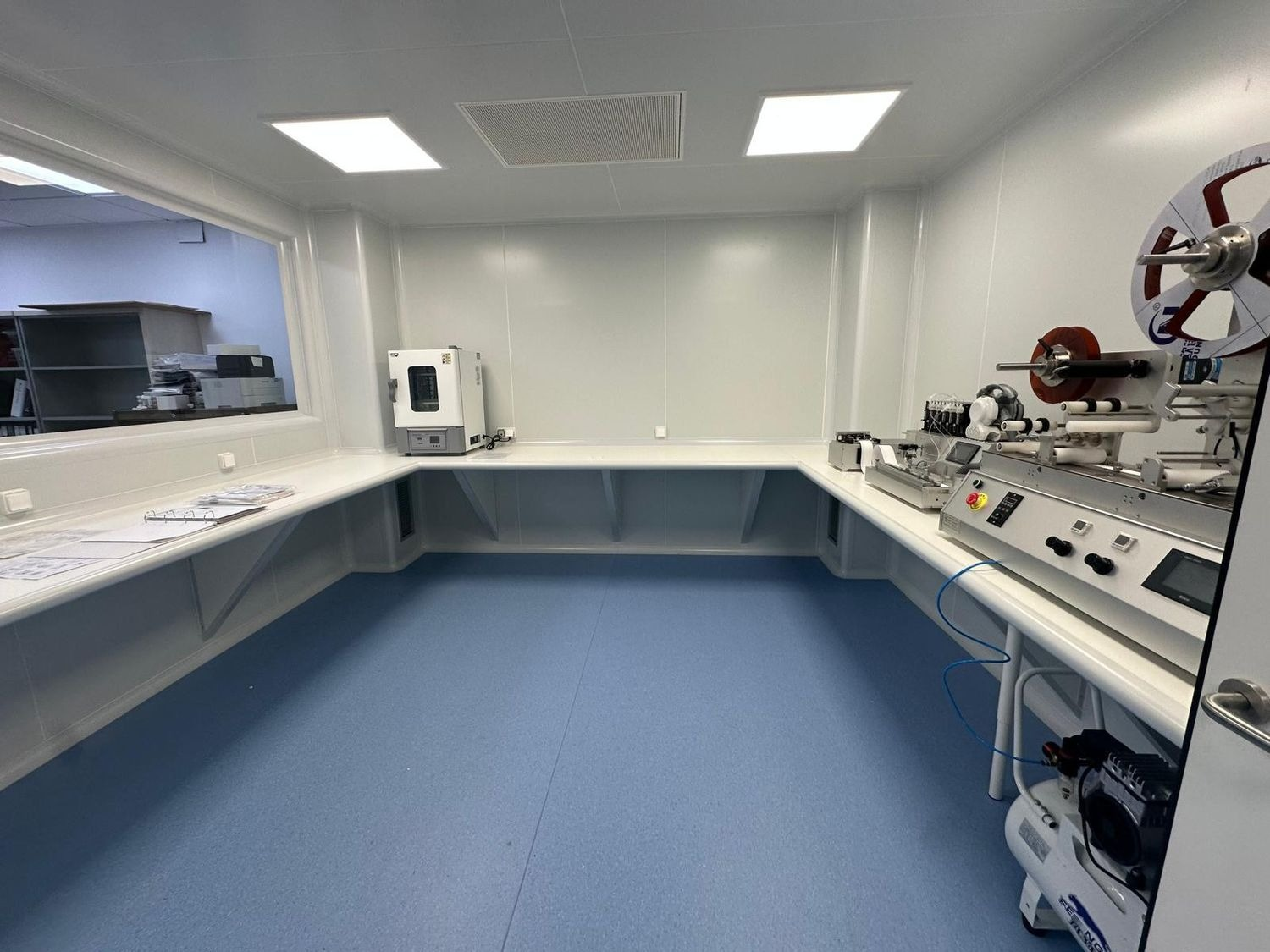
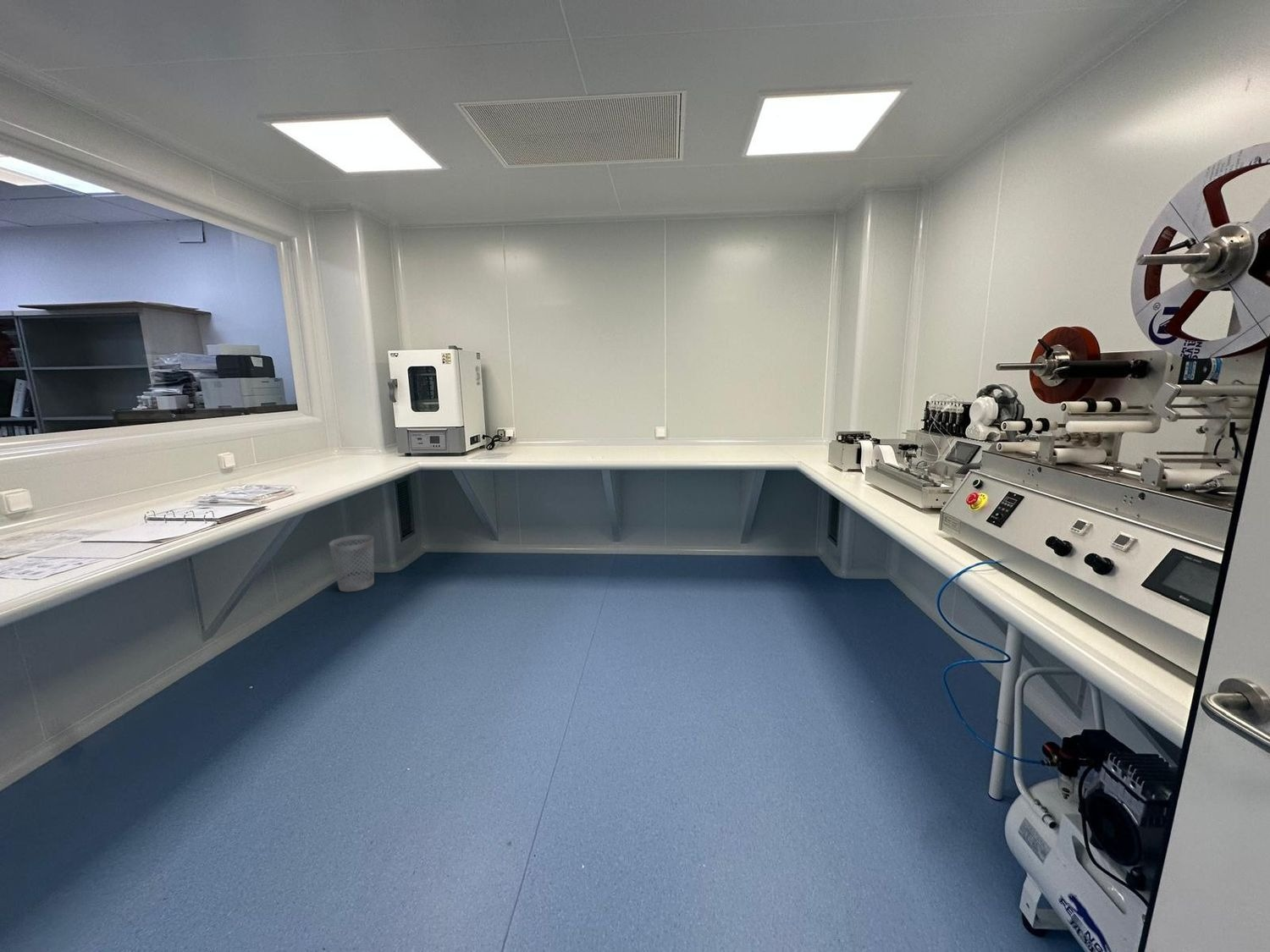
+ wastebasket (354, 563)
